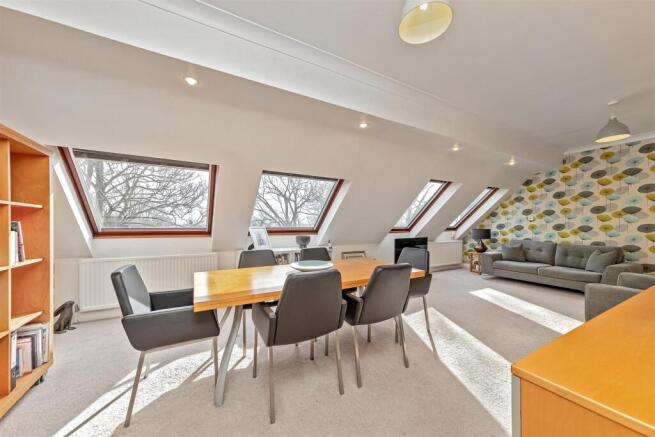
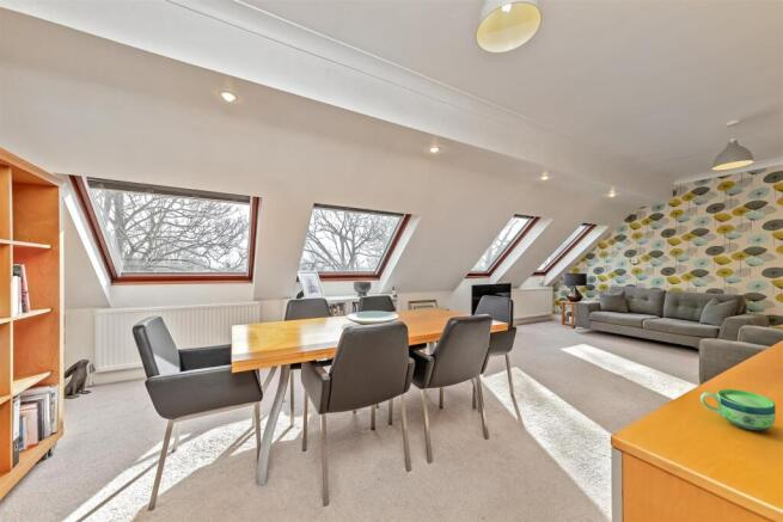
+ cup (736, 409)
